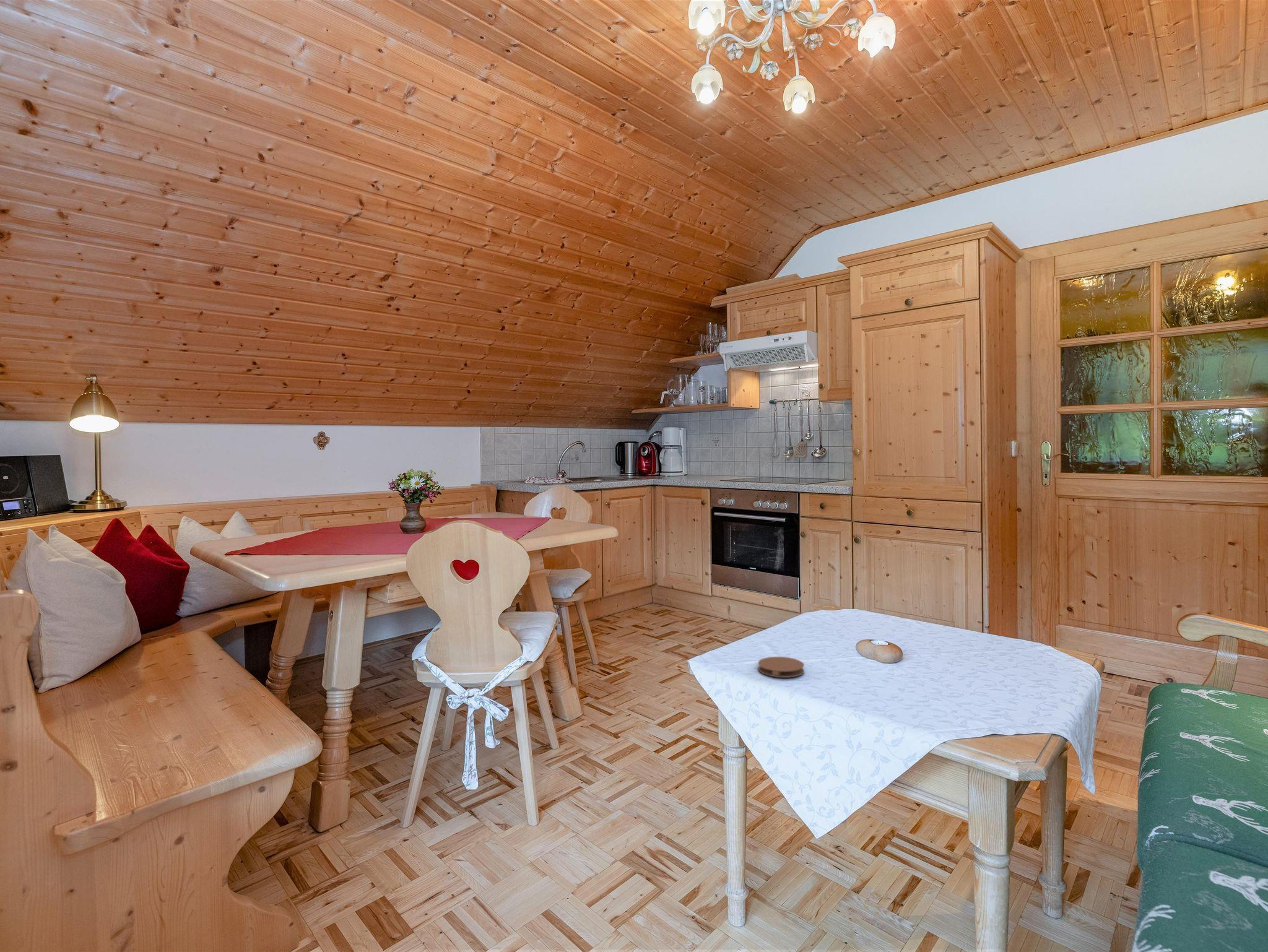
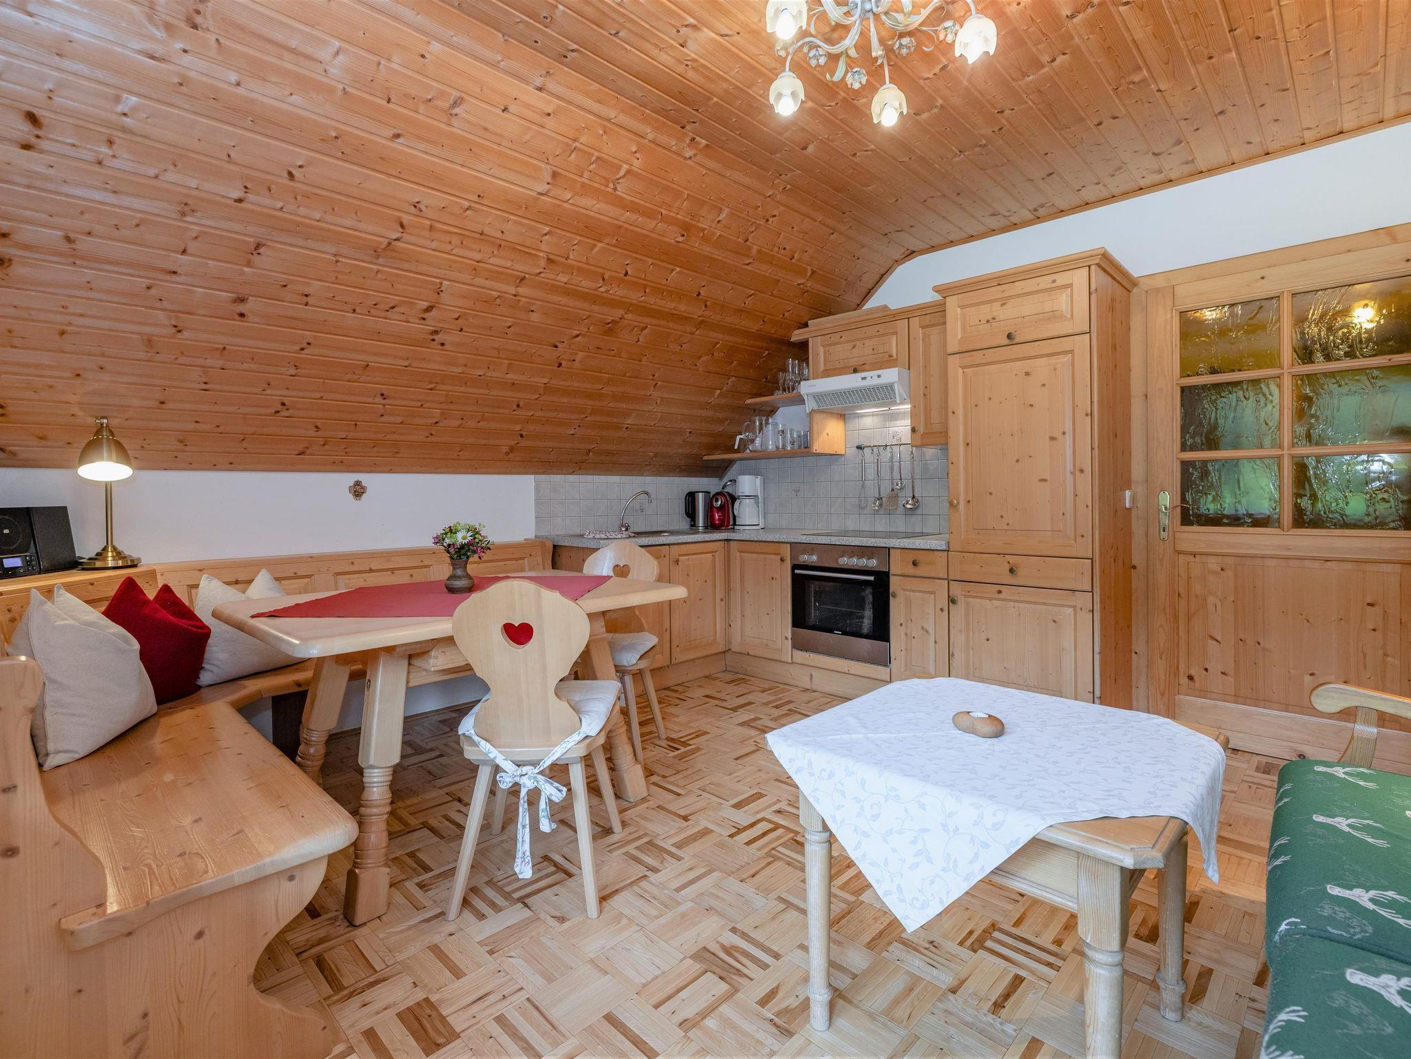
- coaster (781, 667)
